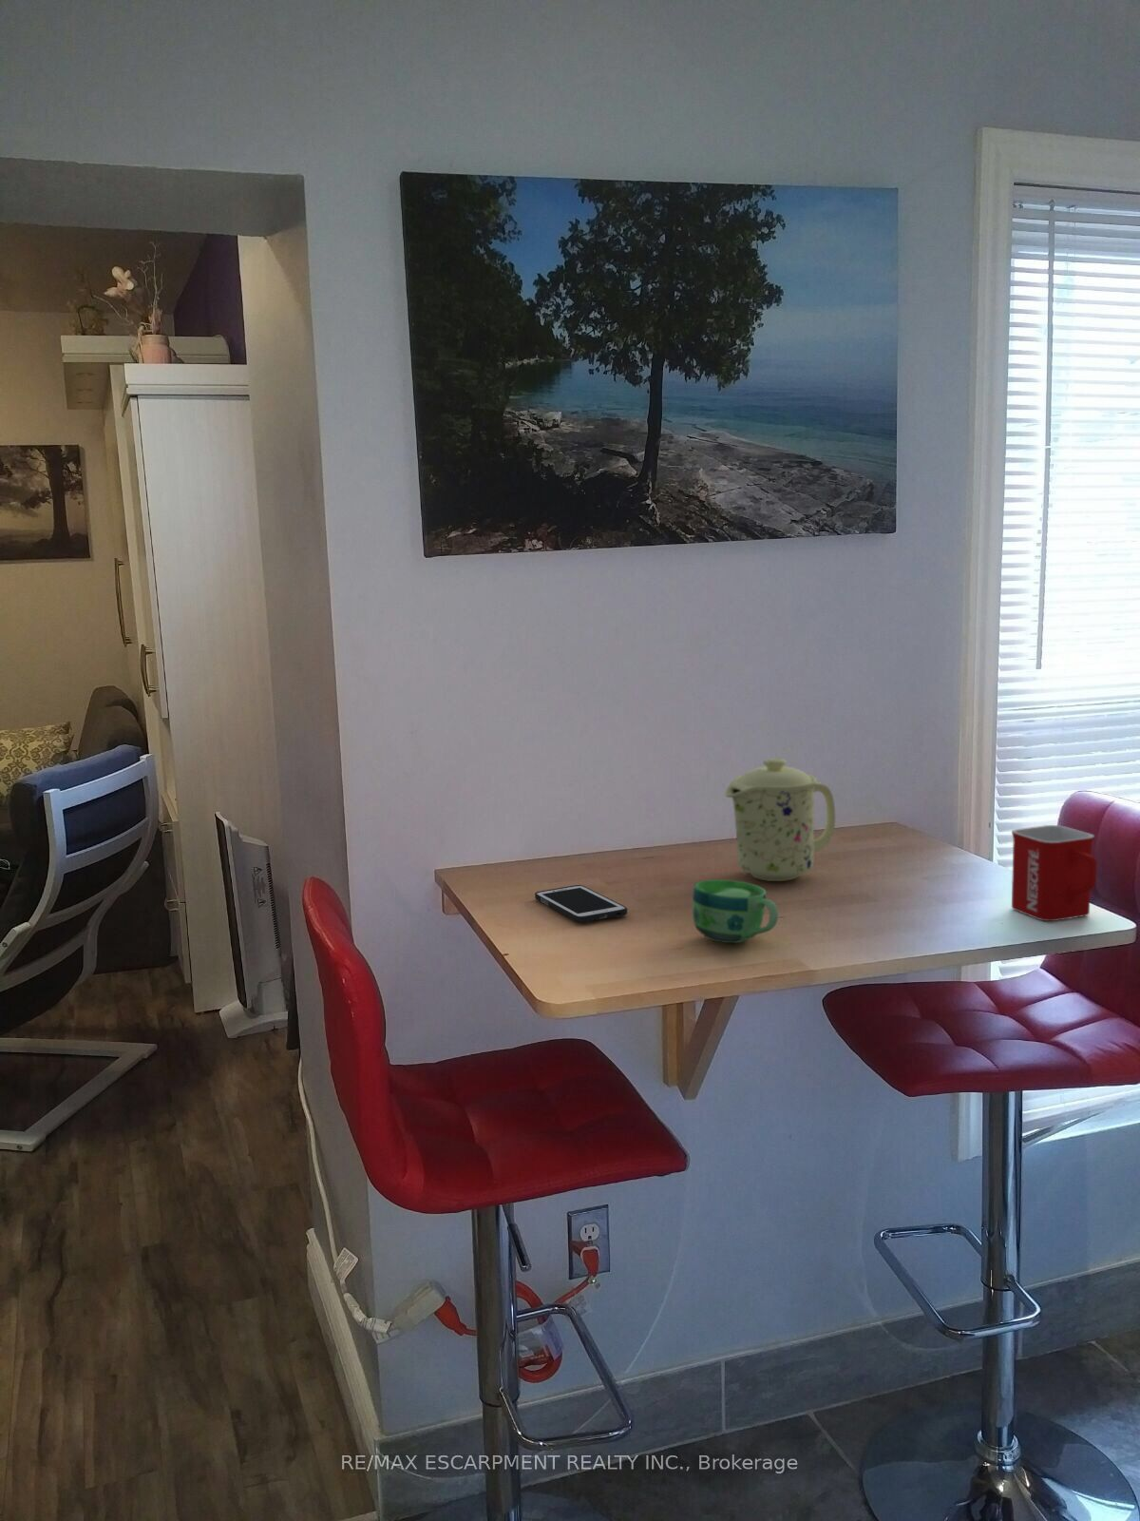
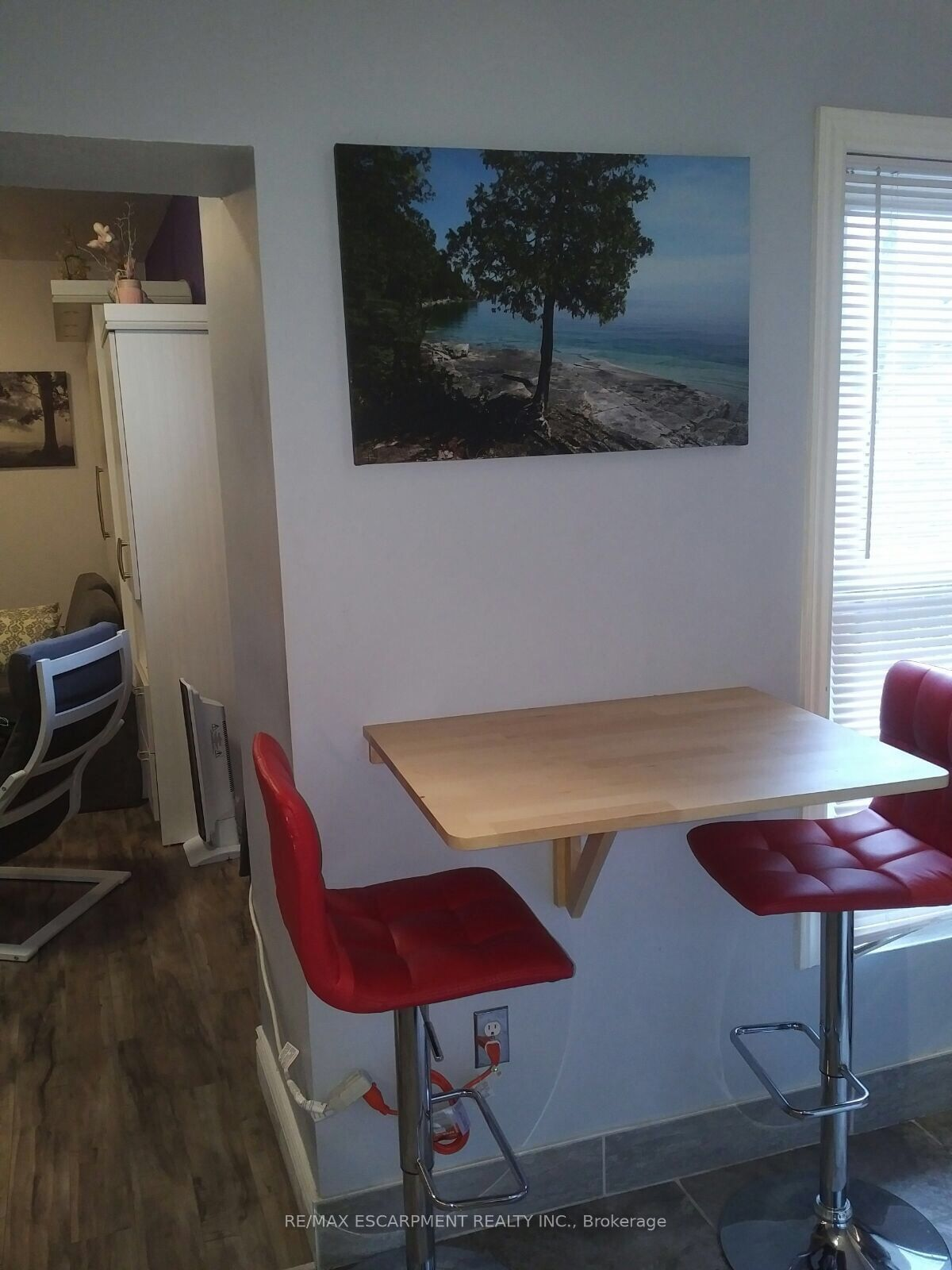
- cup (739, 913)
- mug (781, 817)
- cell phone (580, 903)
- mug (1060, 875)
